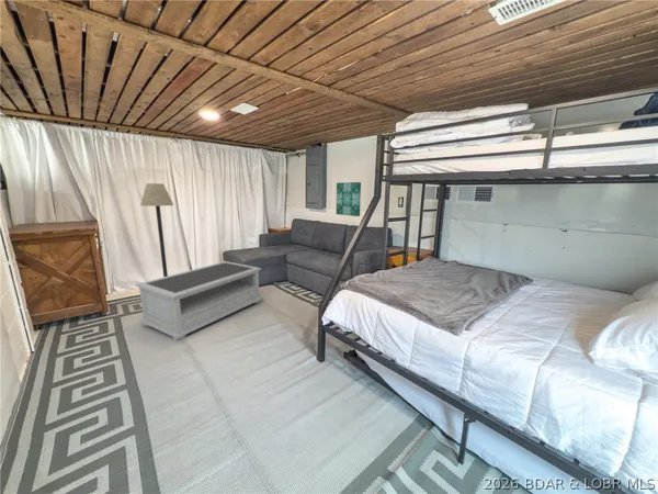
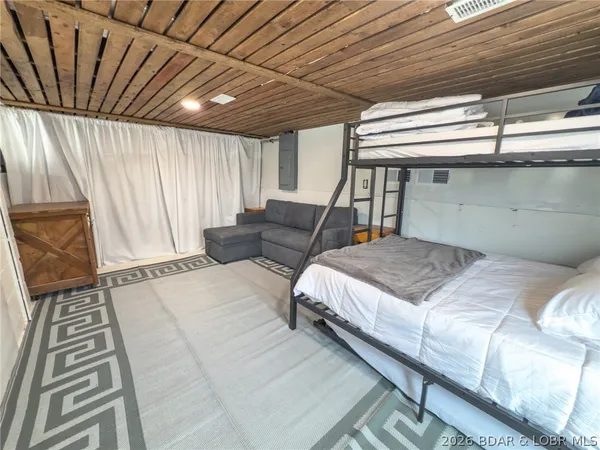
- floor lamp (161, 236)
- wall art (348, 199)
- coffee table (206, 293)
